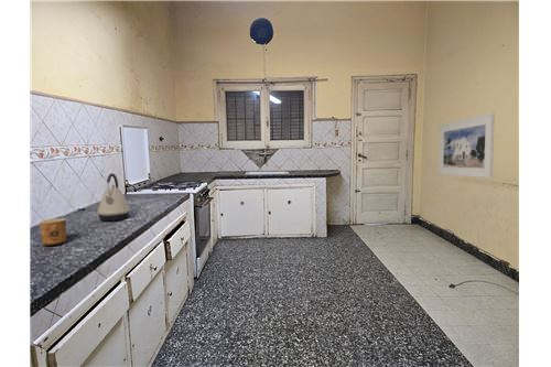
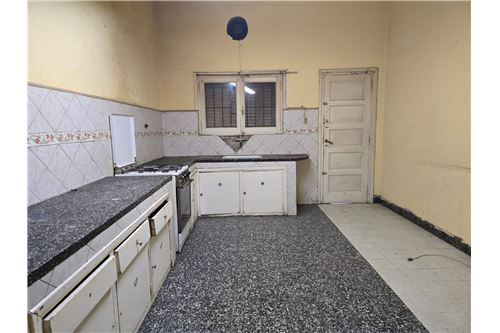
- kettle (112, 196)
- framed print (462, 148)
- cup (53, 231)
